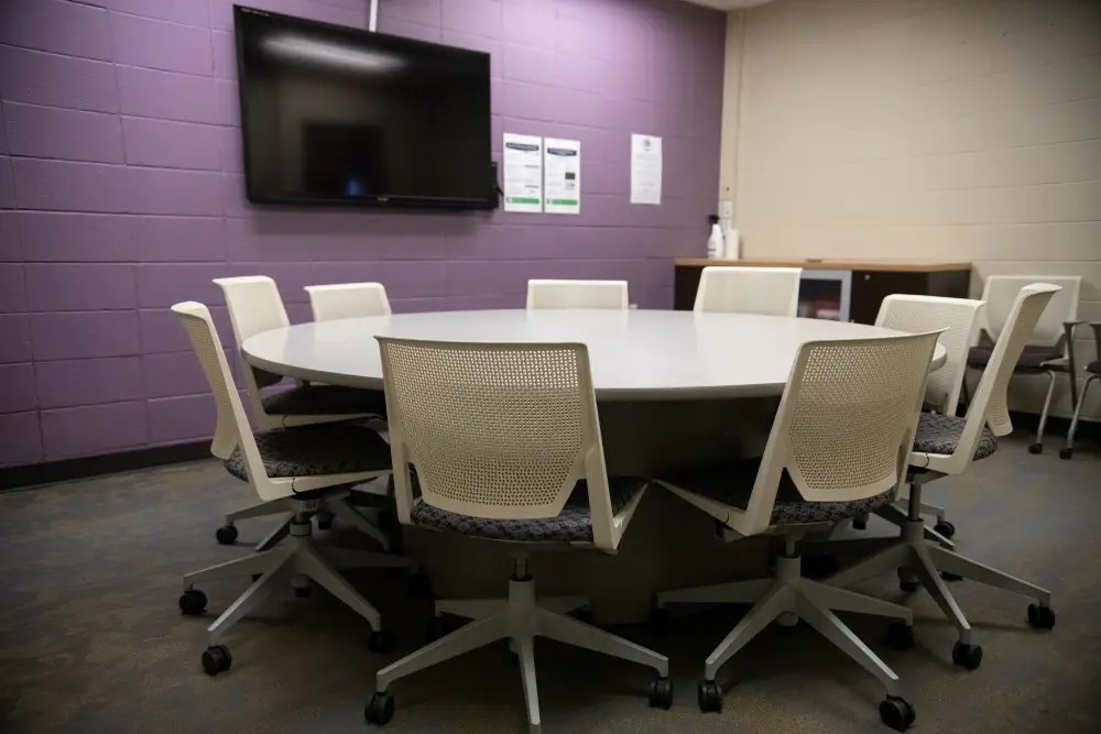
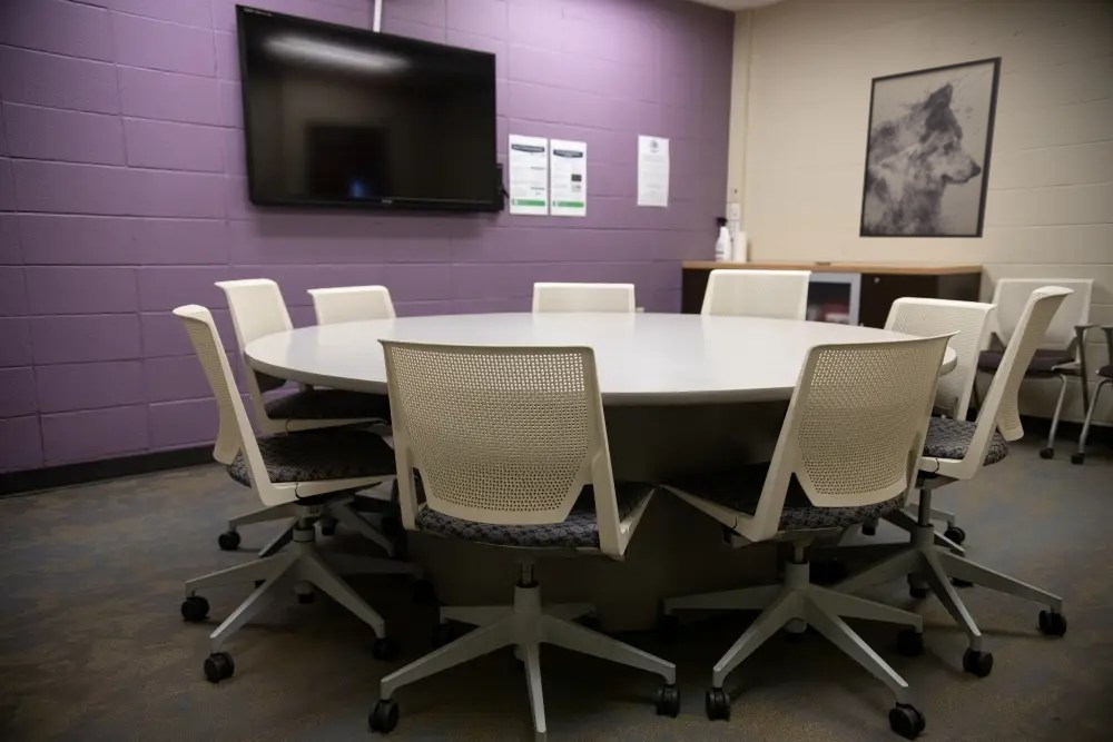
+ wall art (924, 154)
